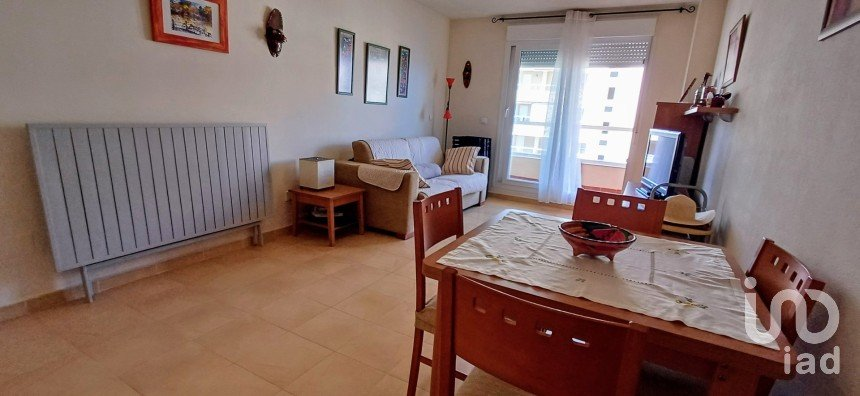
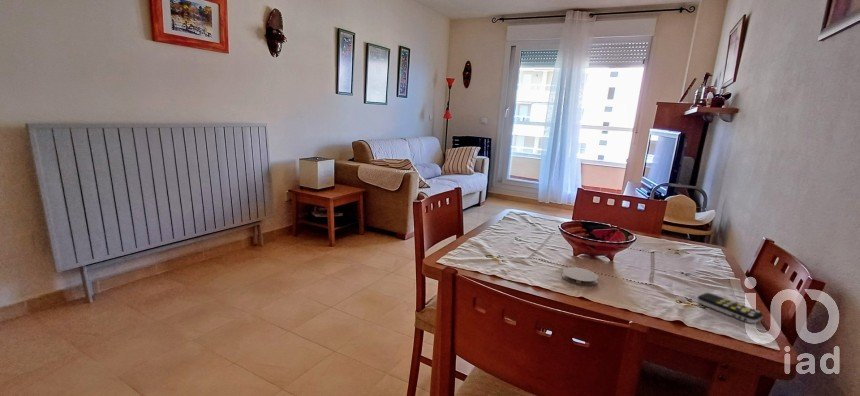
+ coaster (579, 276)
+ remote control (728, 306)
